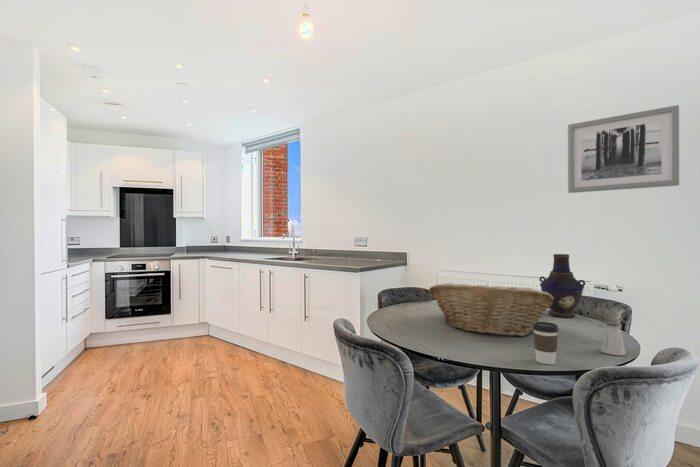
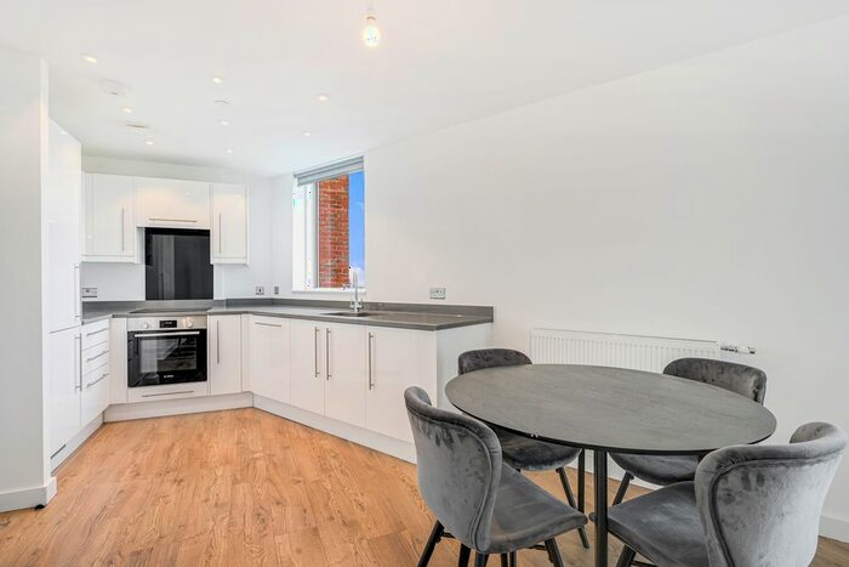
- vase (561, 284)
- wall art (619, 152)
- coffee cup (545, 342)
- fruit basket (487, 303)
- saltshaker (612, 337)
